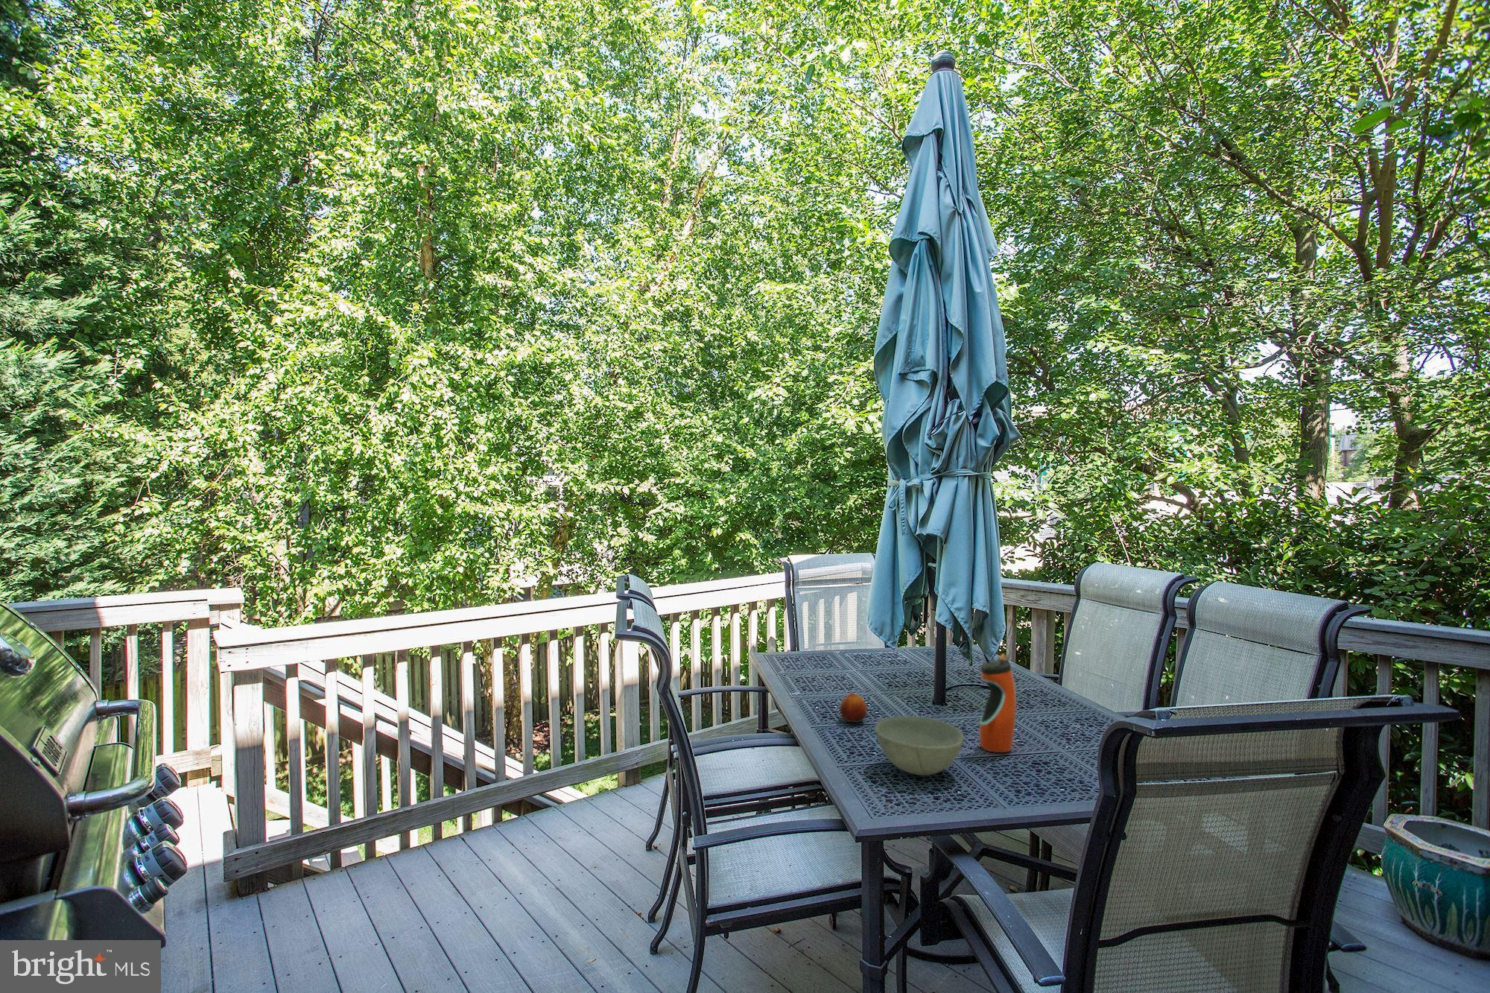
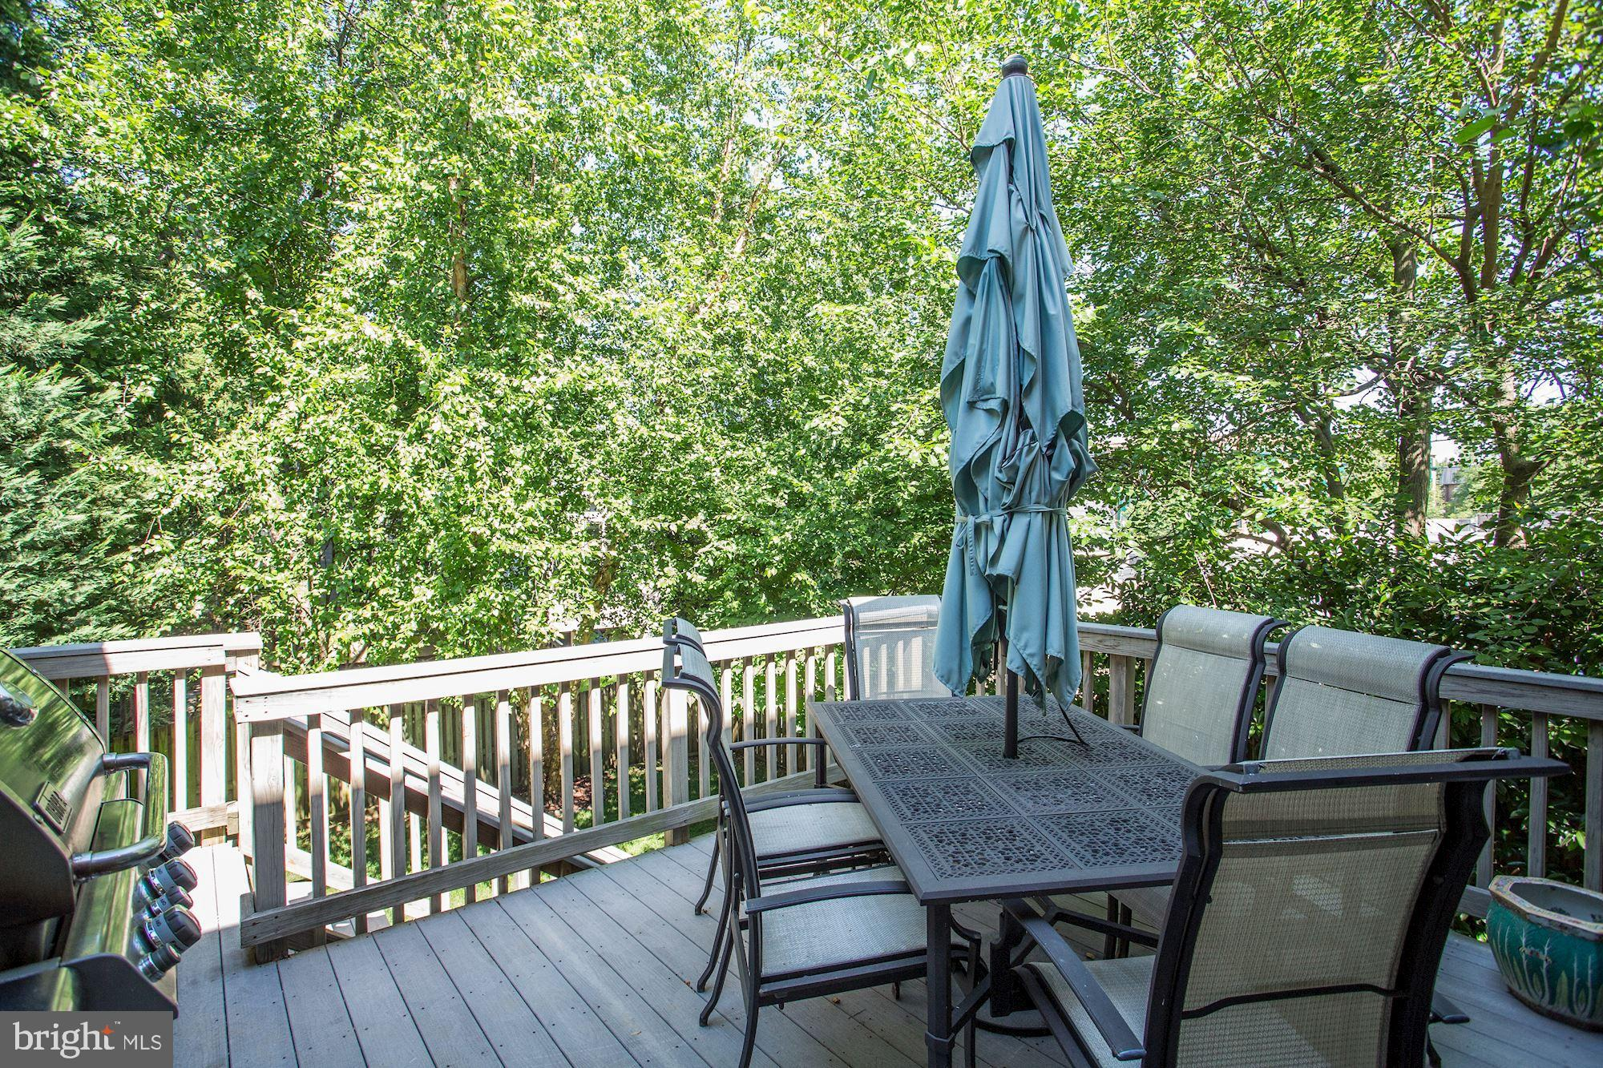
- bowl (918, 749)
- fruit (853, 707)
- water bottle (997, 702)
